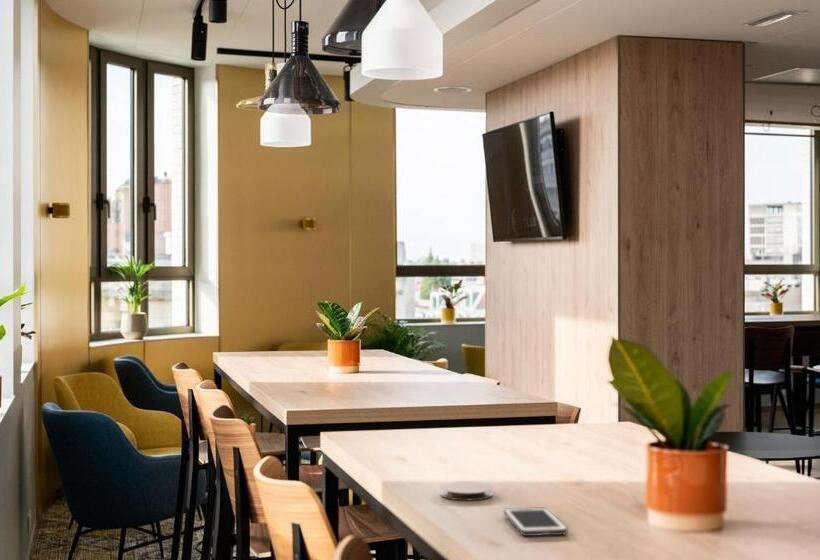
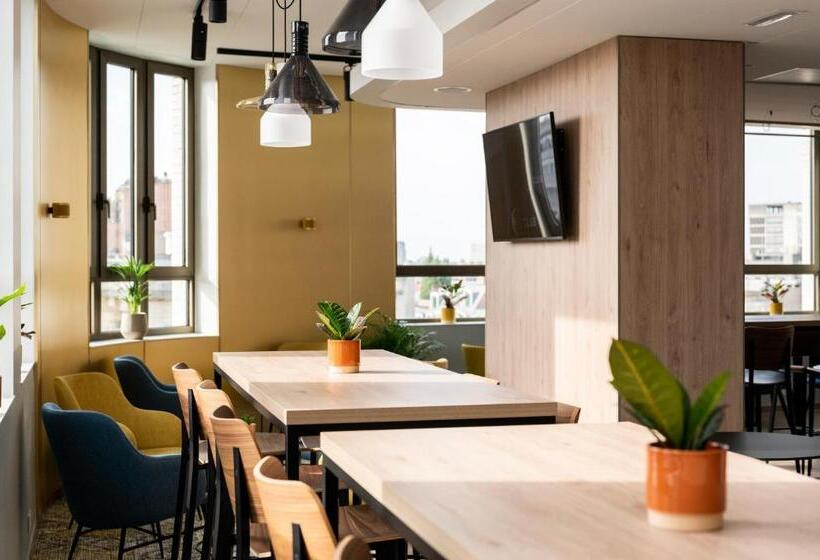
- cell phone (534, 521)
- coaster (466, 490)
